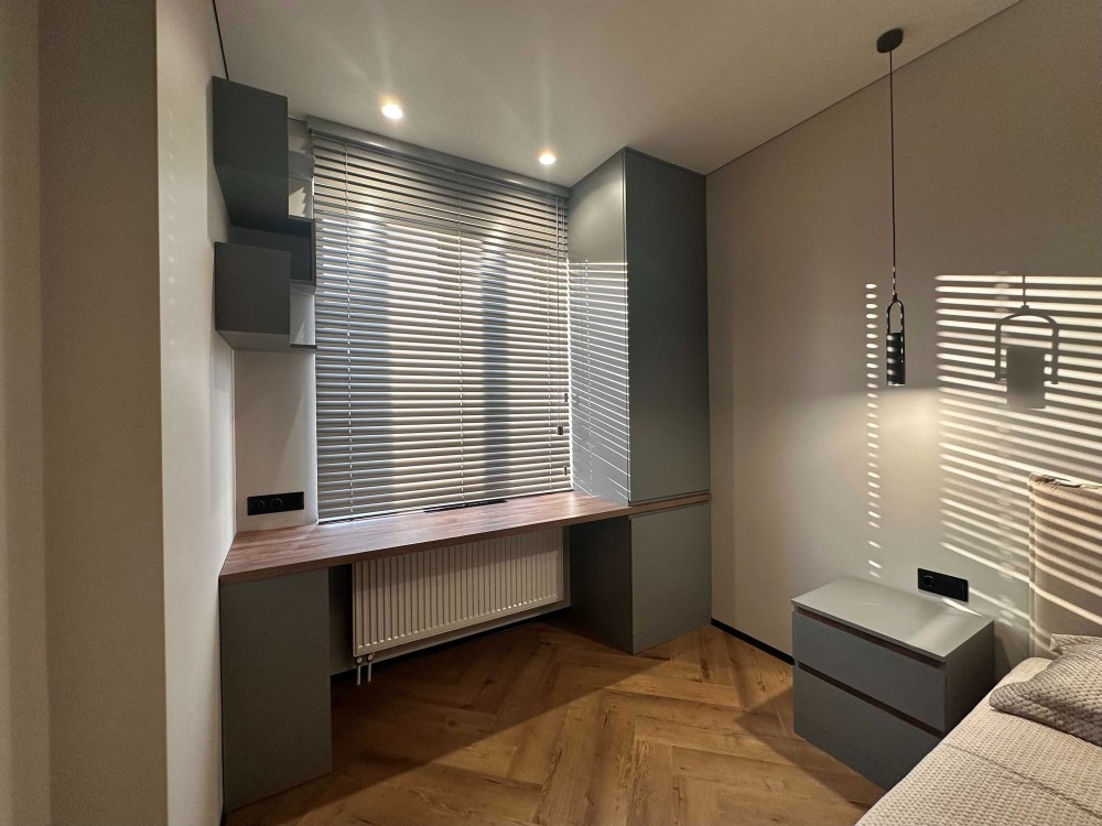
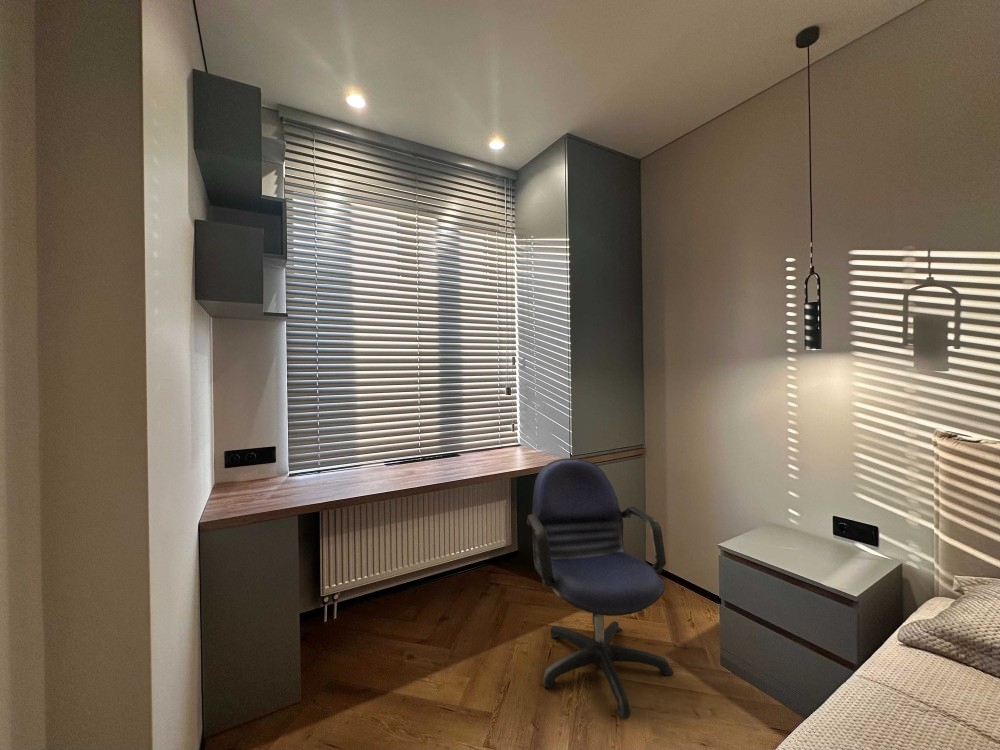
+ office chair (595, 564)
